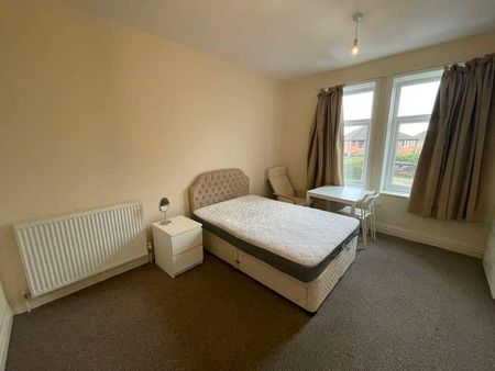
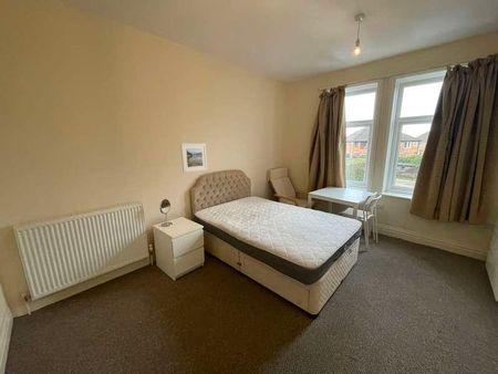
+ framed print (194, 157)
